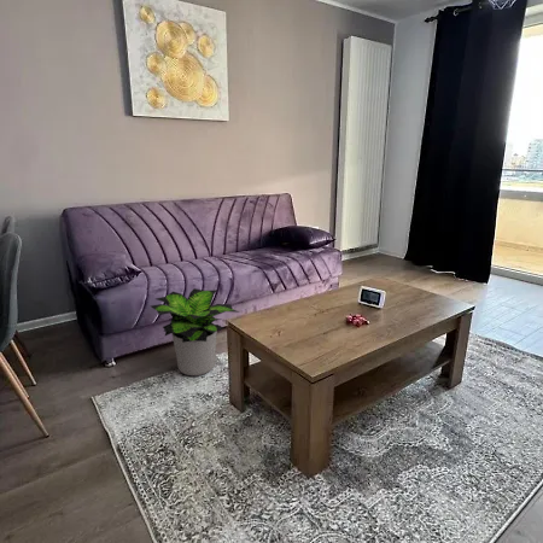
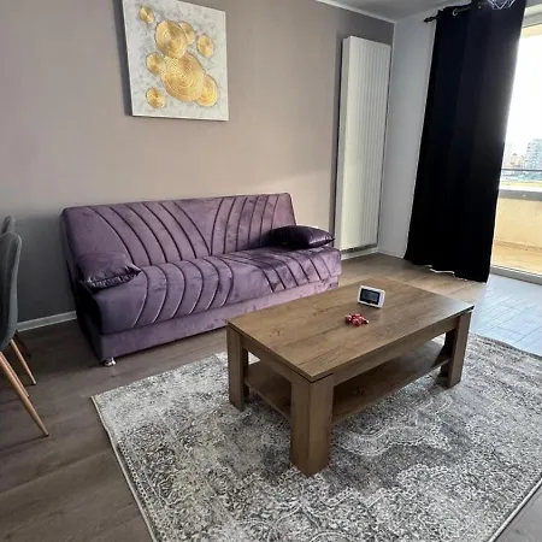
- potted plant (195, 333)
